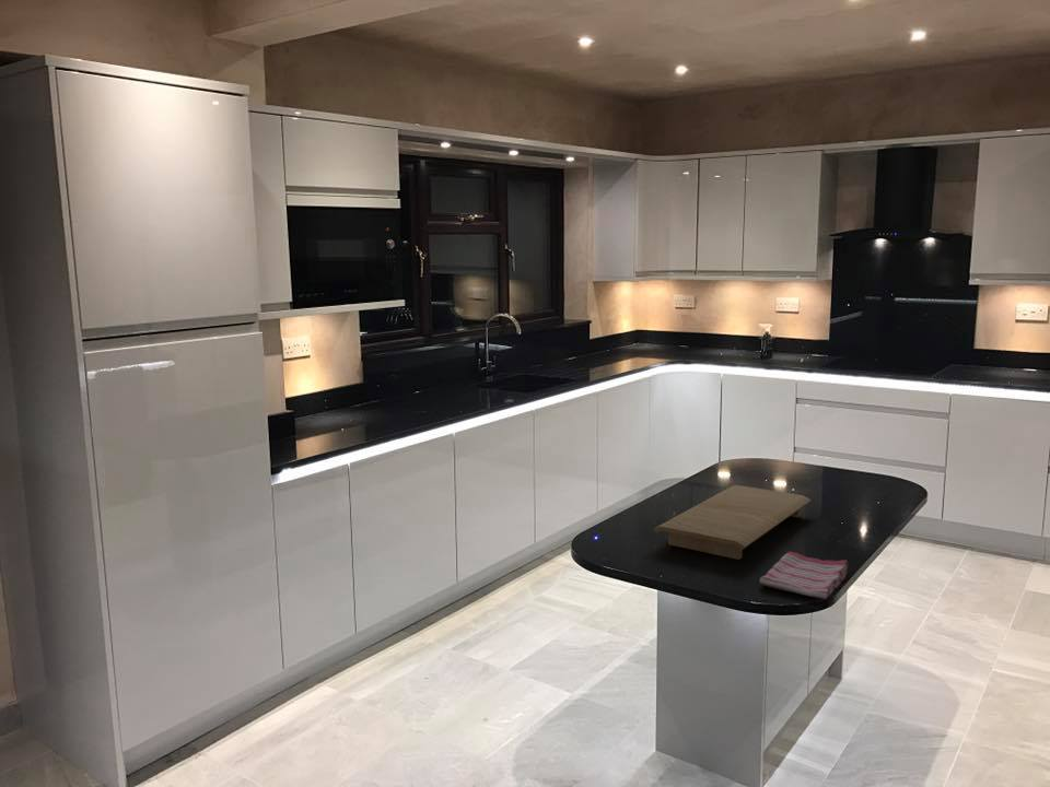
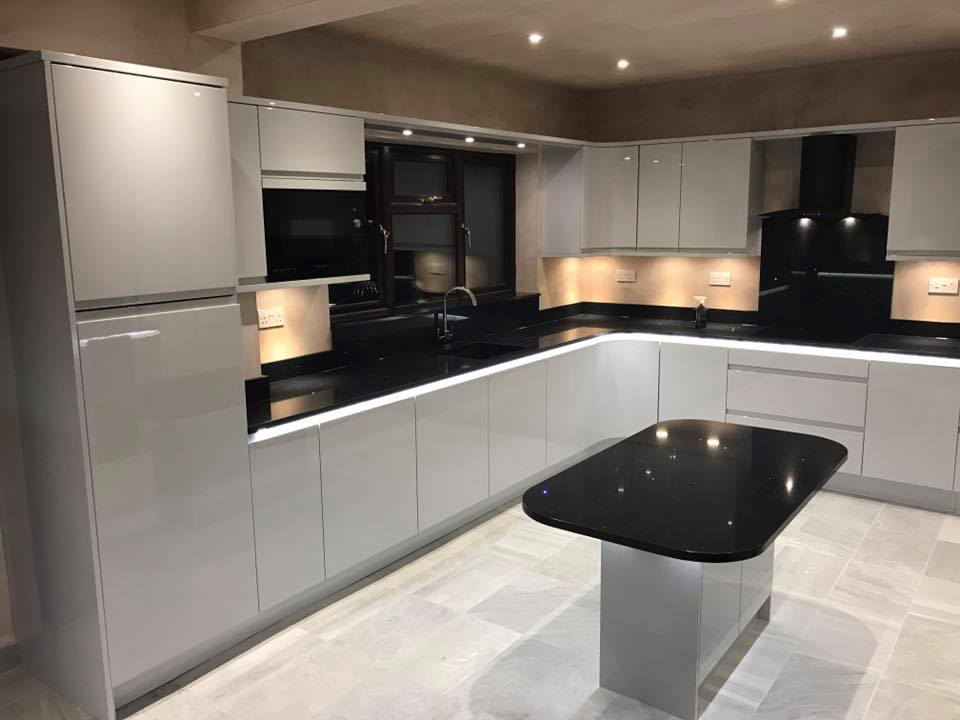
- dish towel (804, 573)
- cutting board (735, 519)
